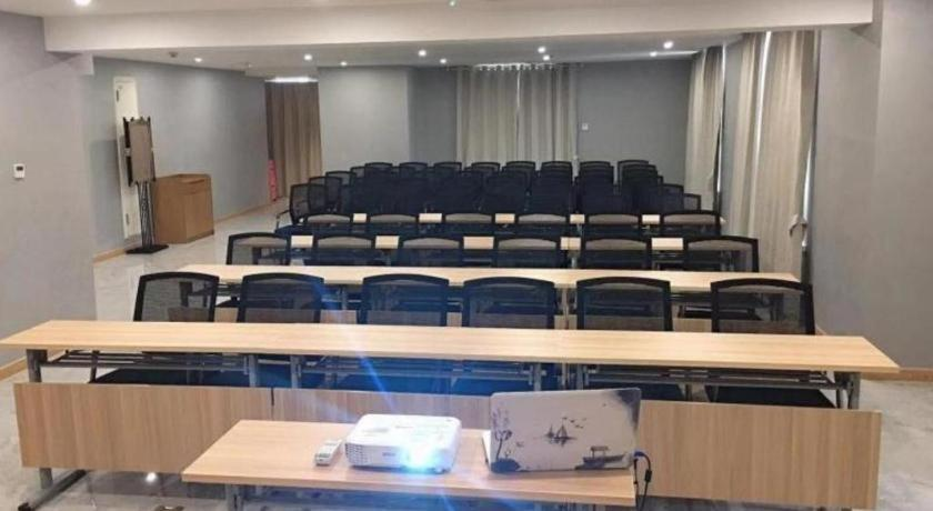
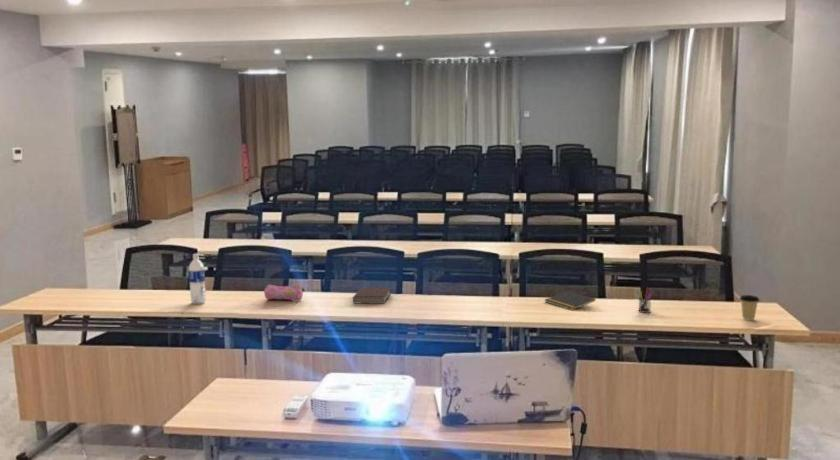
+ coffee cup (749, 307)
+ water bottle (197, 278)
+ book (372, 295)
+ pen holder (643, 299)
+ notepad (569, 300)
+ pencil case (284, 292)
